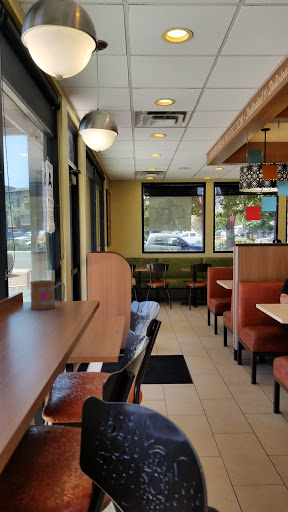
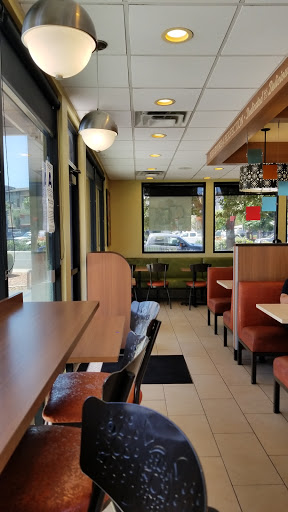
- mug (48, 294)
